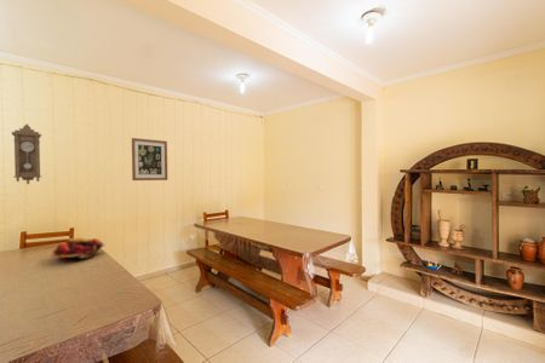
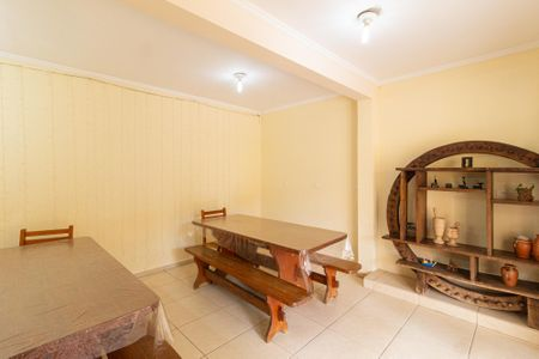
- fruit basket (78, 248)
- wall art (150, 160)
- pendulum clock (27, 154)
